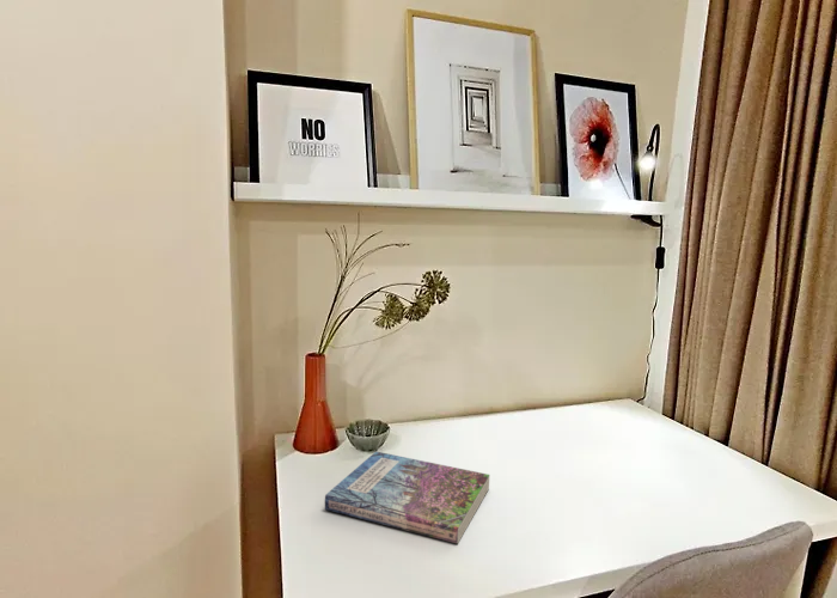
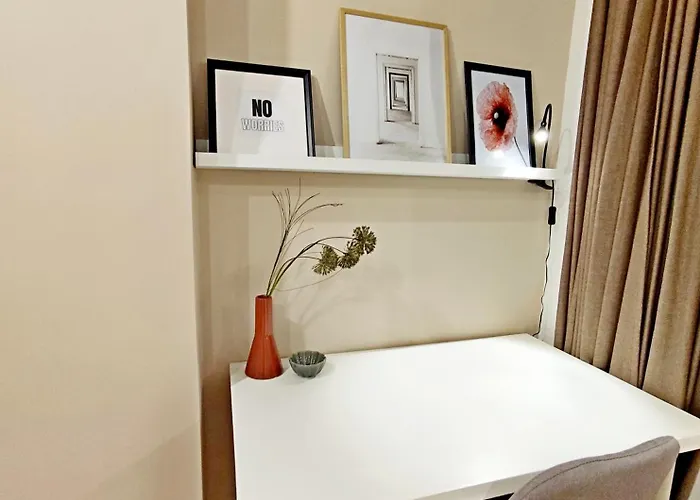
- book (410, 492)
